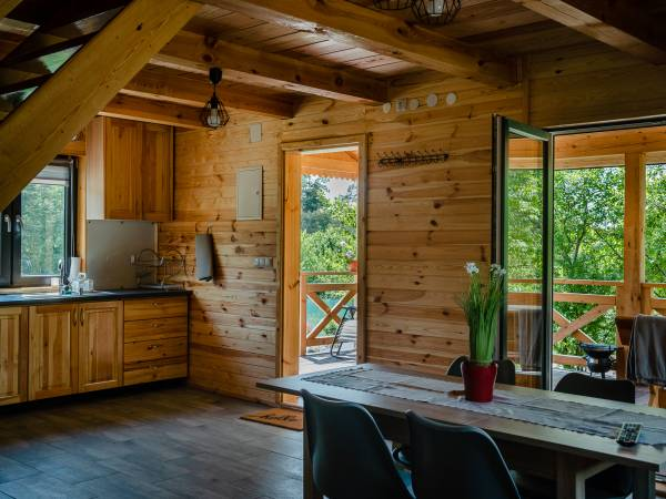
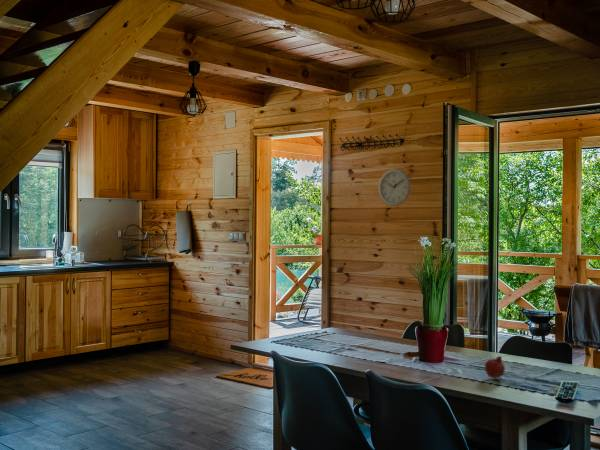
+ fruit (494, 366)
+ wall clock (393, 187)
